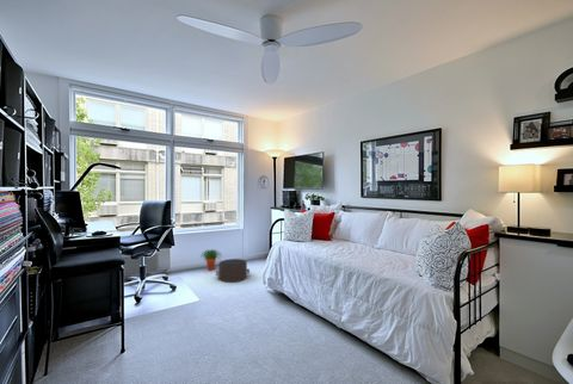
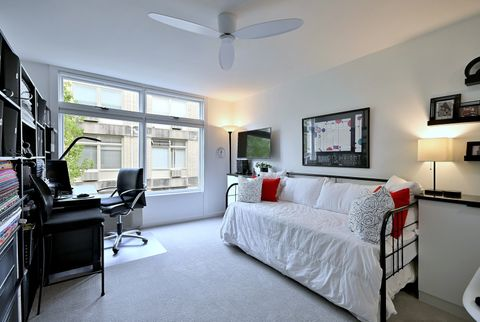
- potted plant (210, 259)
- pouf (233, 268)
